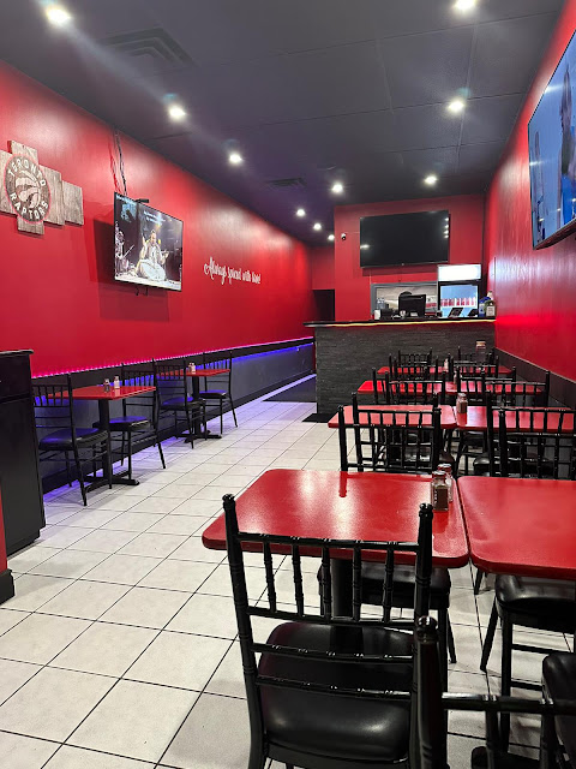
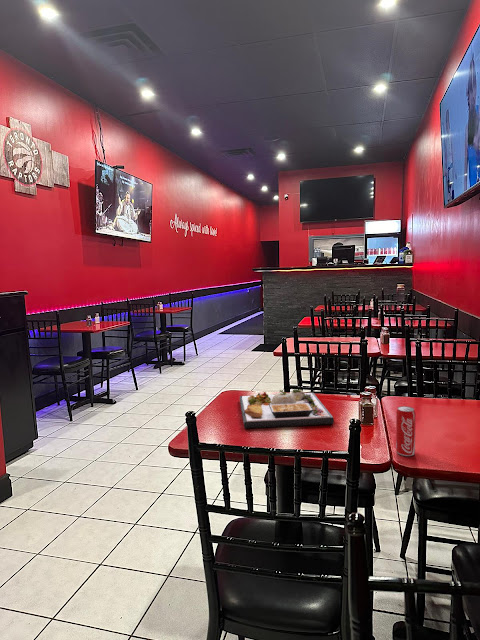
+ food plate (282, 402)
+ beverage can (405, 430)
